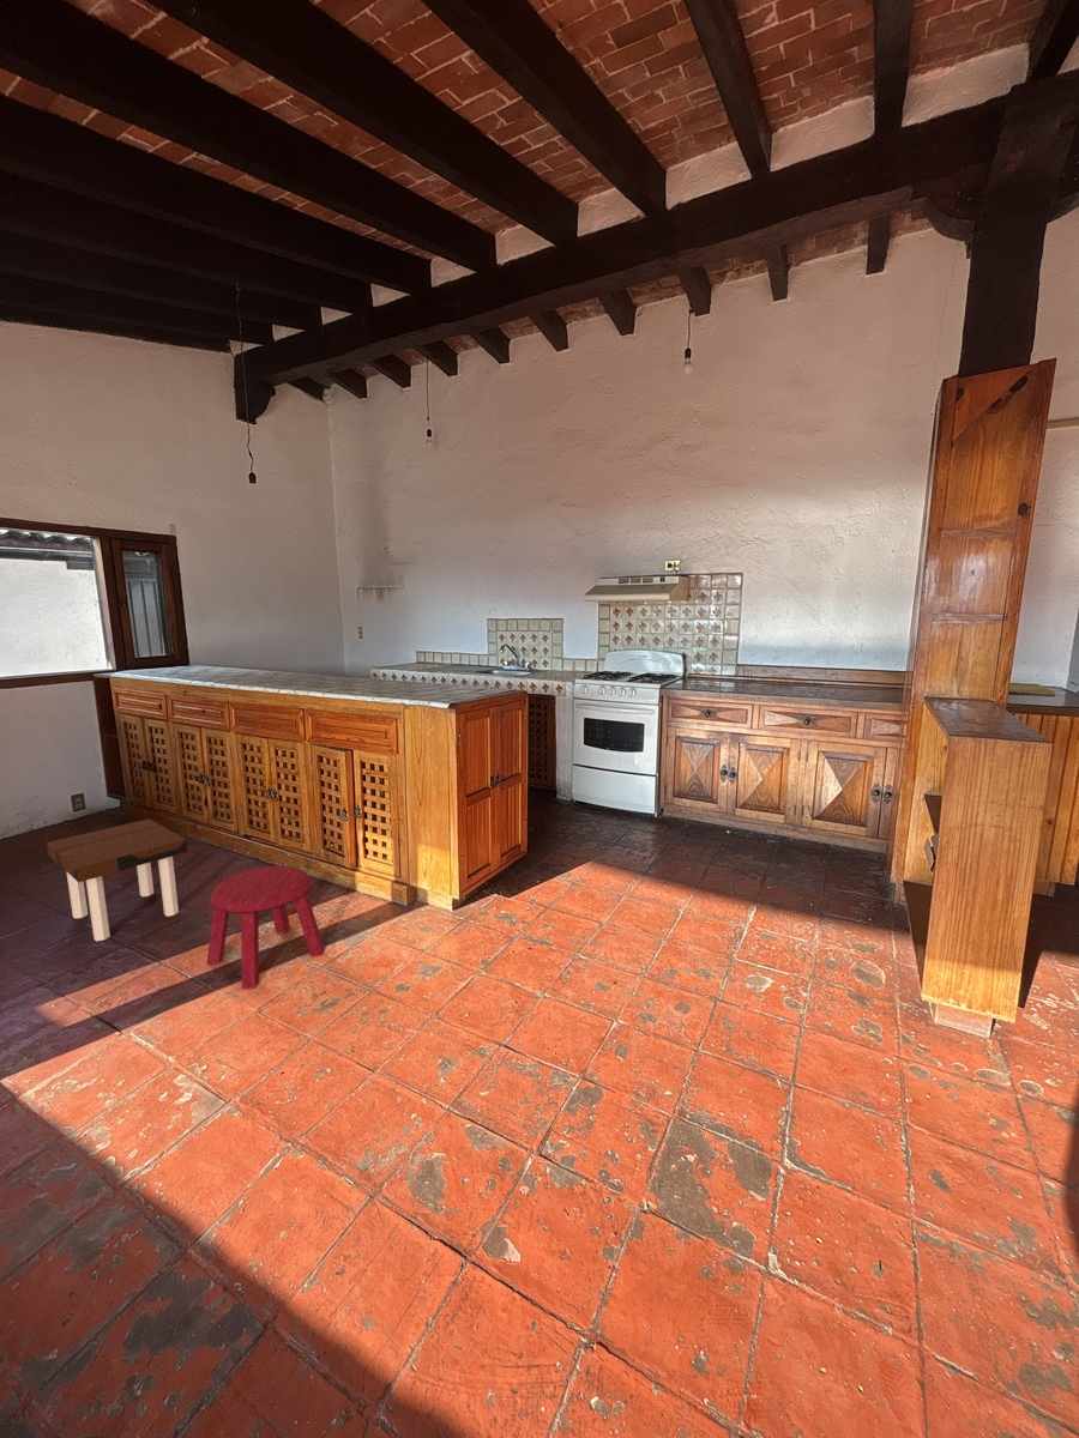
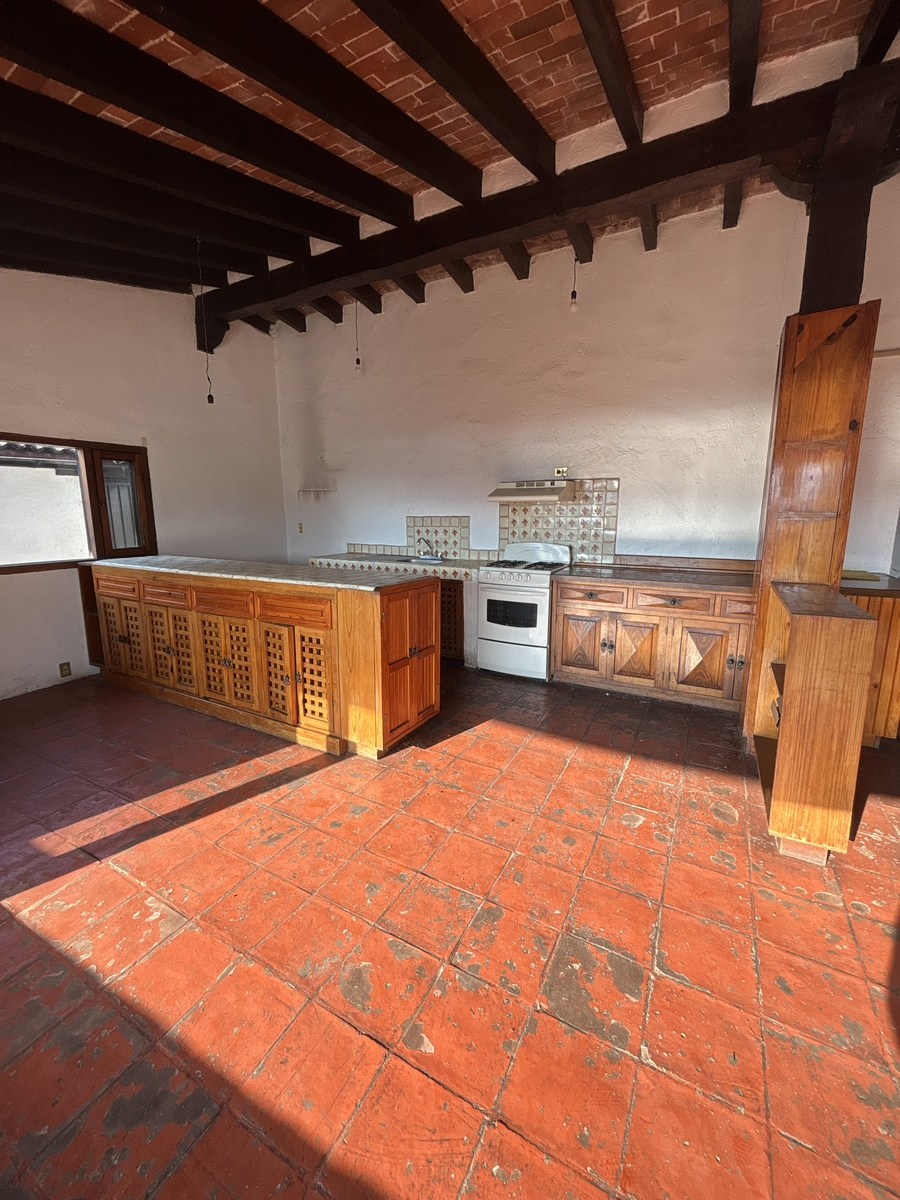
- stool (258, 918)
- side table (120, 870)
